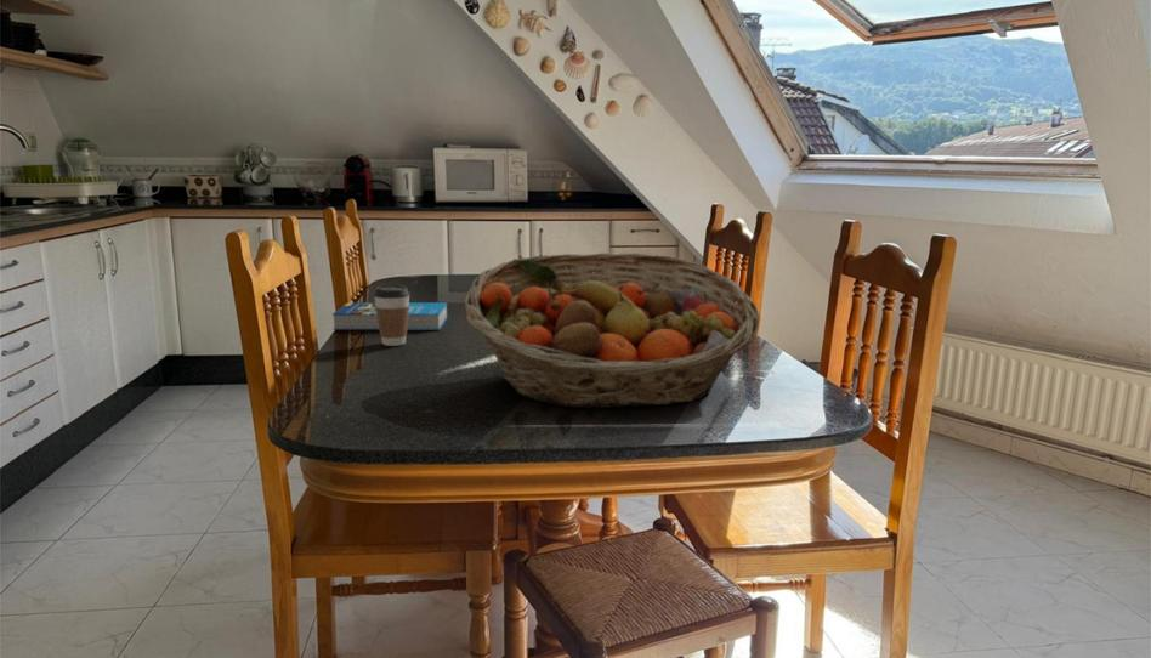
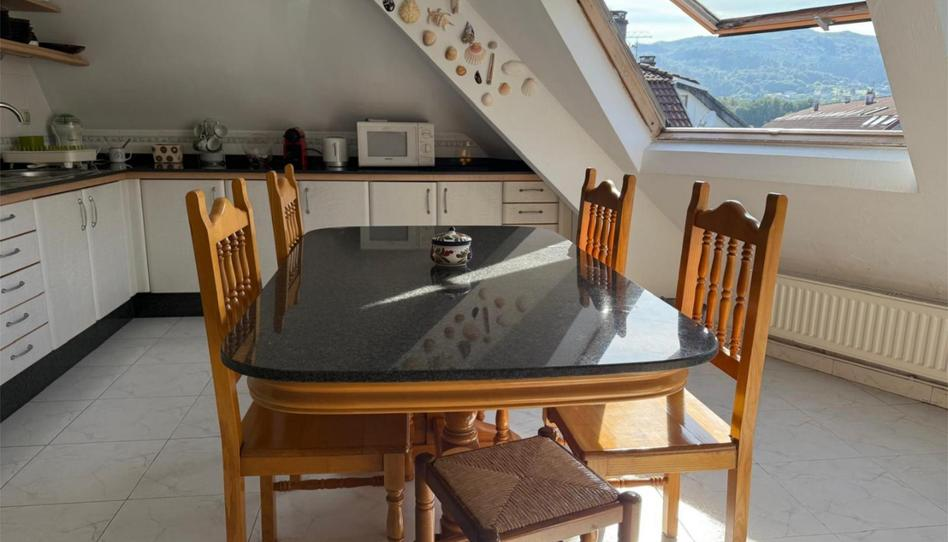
- fruit basket (611, 324)
- coffee cup (392, 314)
- book (376, 316)
